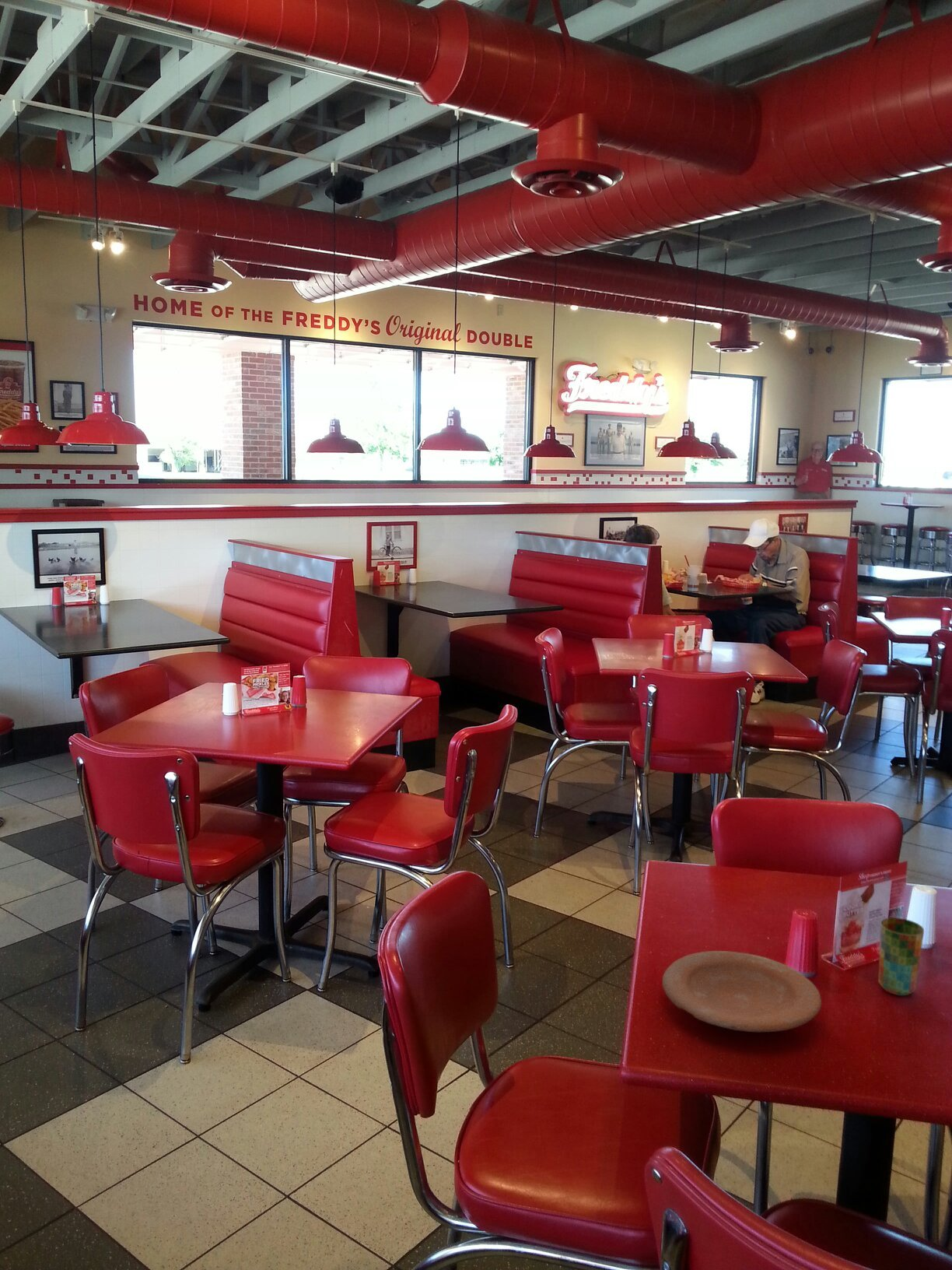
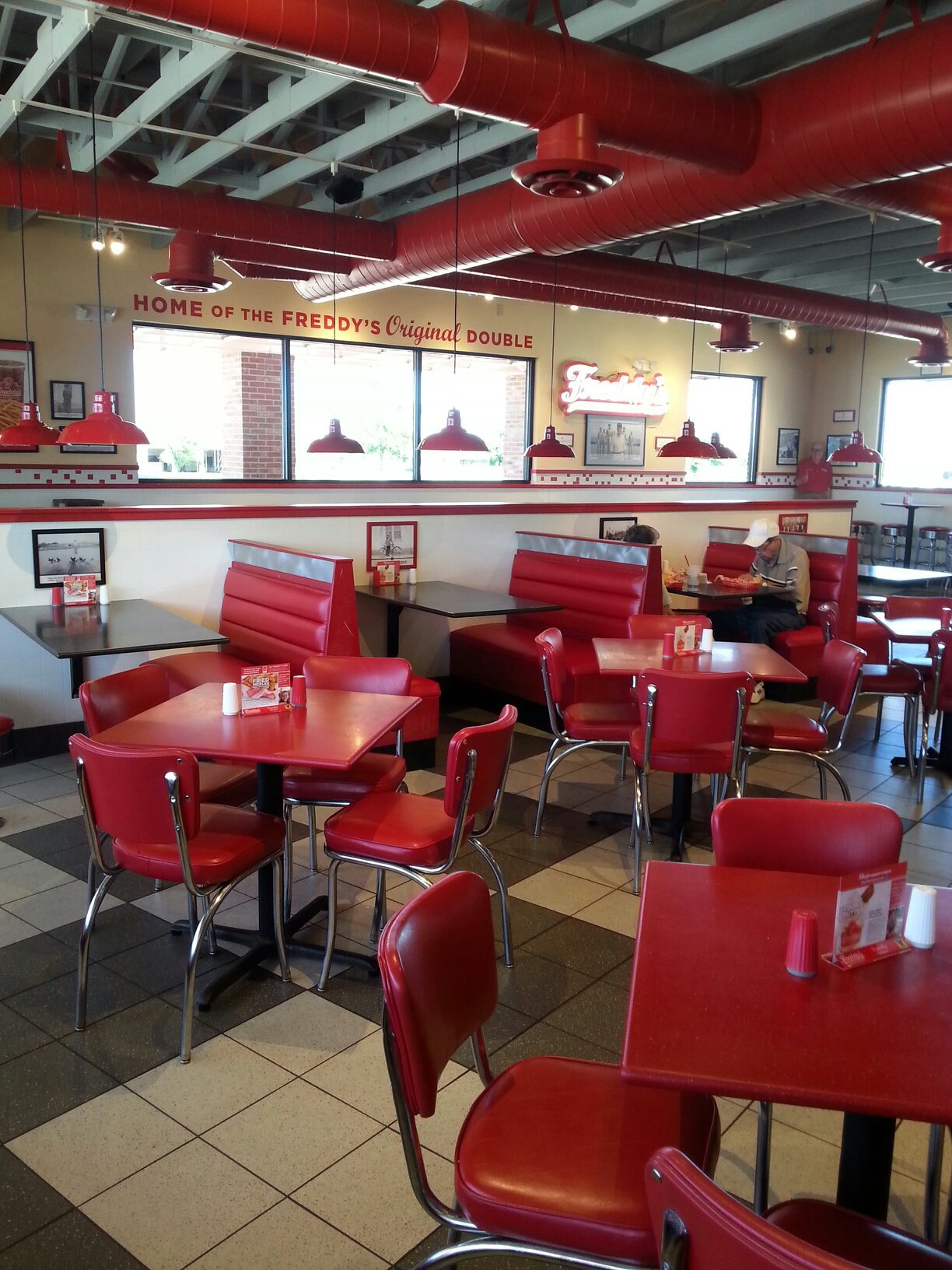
- cup (899, 957)
- plate (740, 997)
